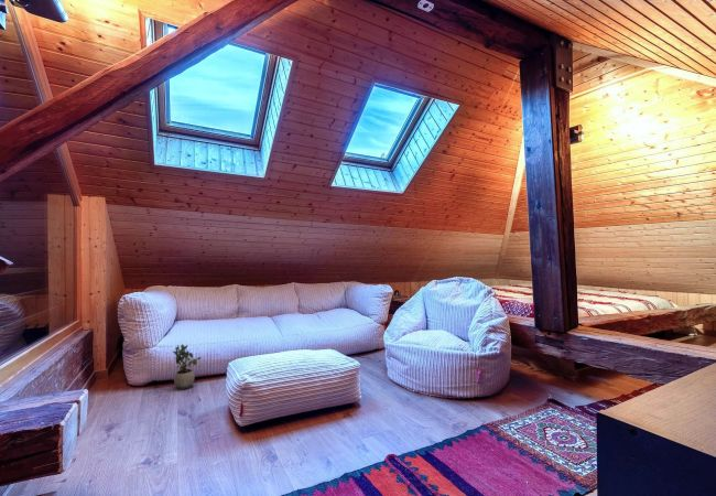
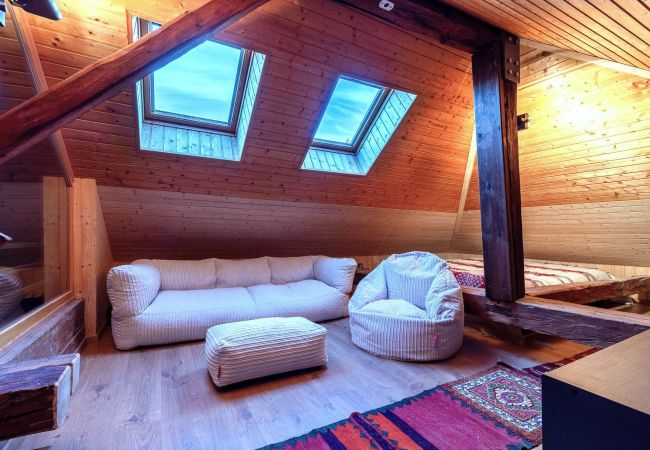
- potted plant (186, 365)
